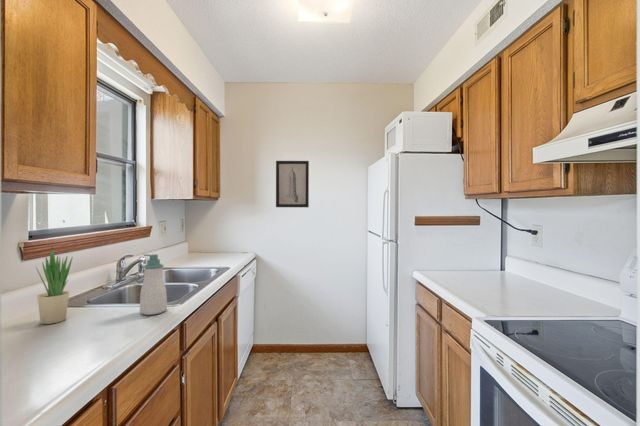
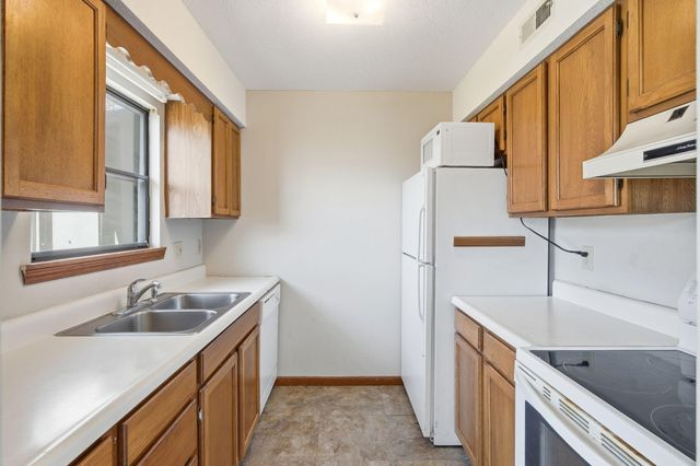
- potted plant (56, 282)
- wall art (292, 184)
- soap bottle (153, 283)
